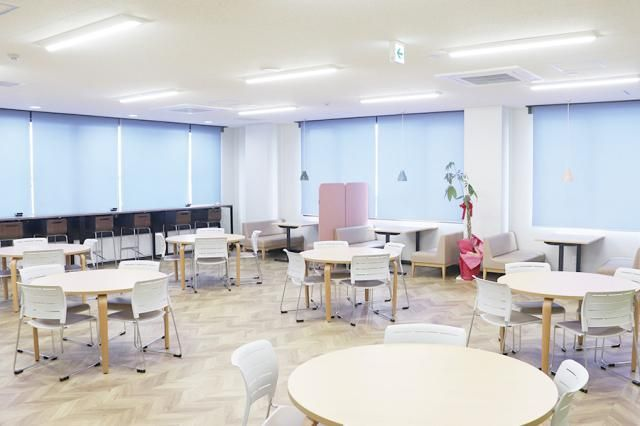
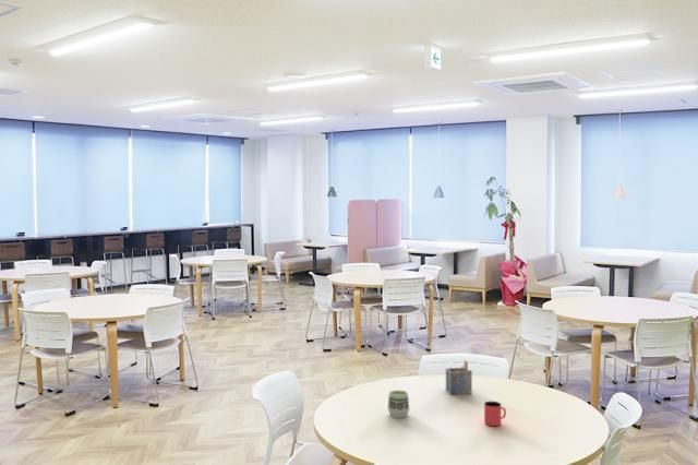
+ cup (398, 404)
+ napkin holder (458, 377)
+ cup (495, 413)
